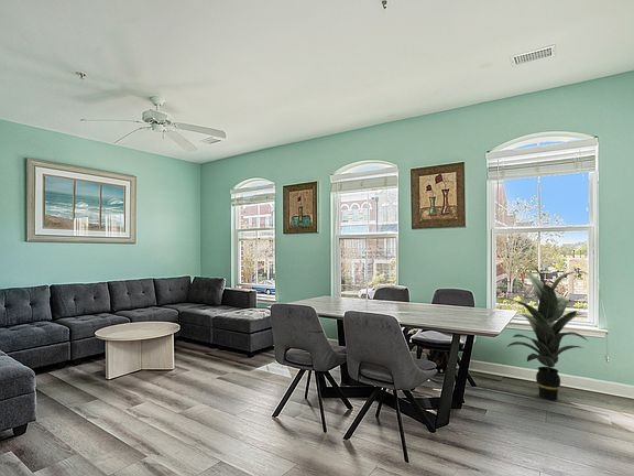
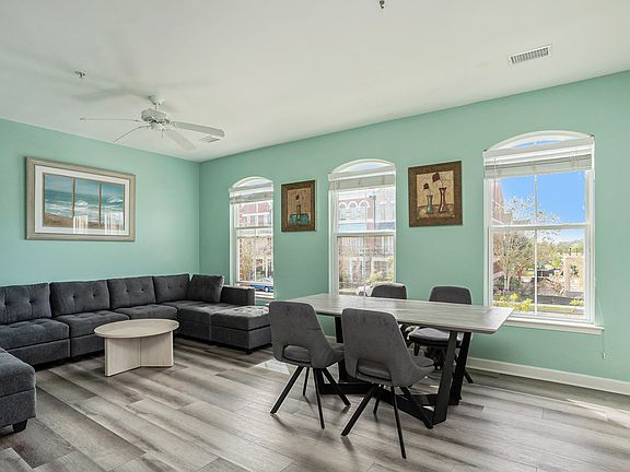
- indoor plant (543, 328)
